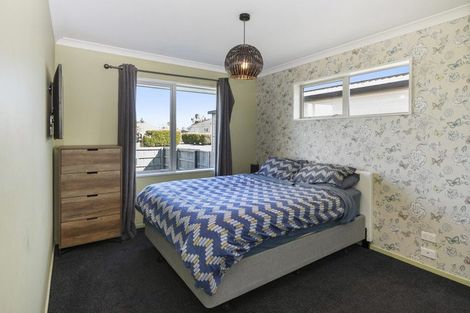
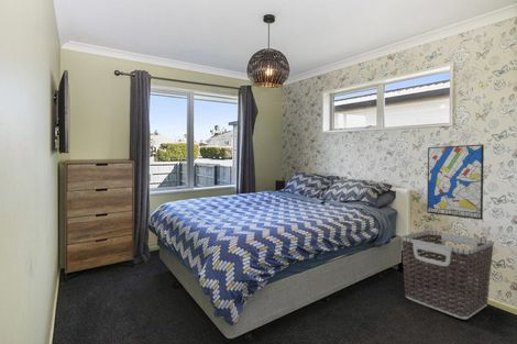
+ wall art (453, 180)
+ clothes hamper (446, 269)
